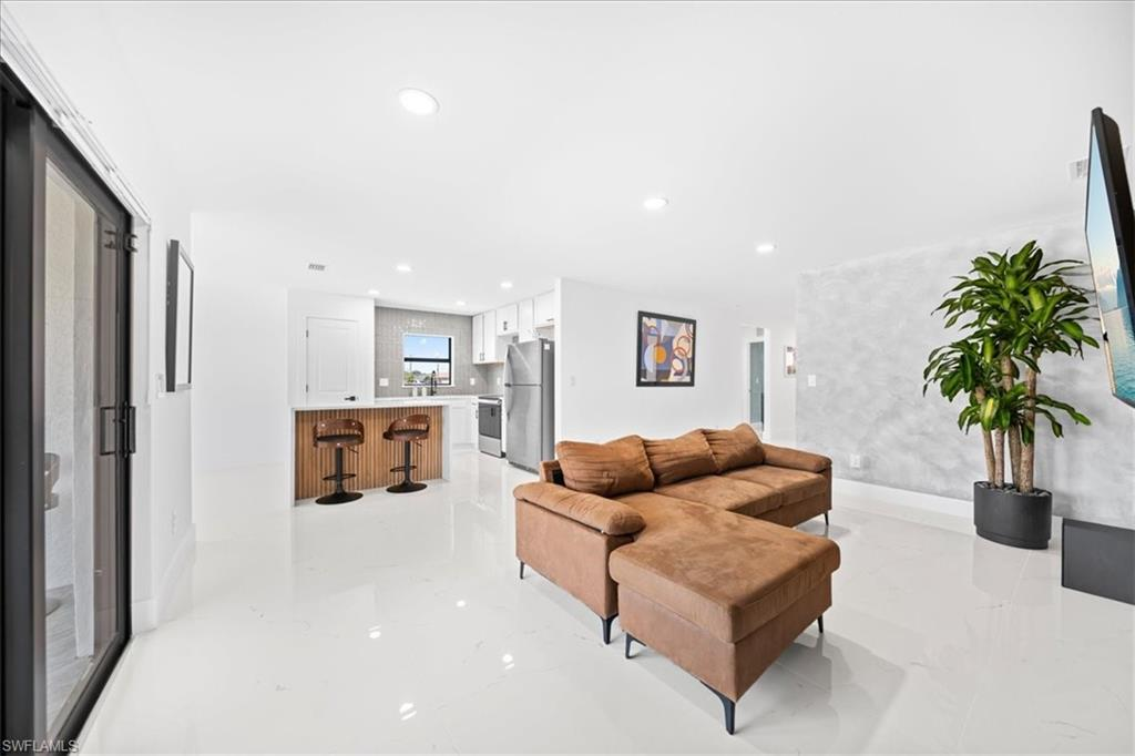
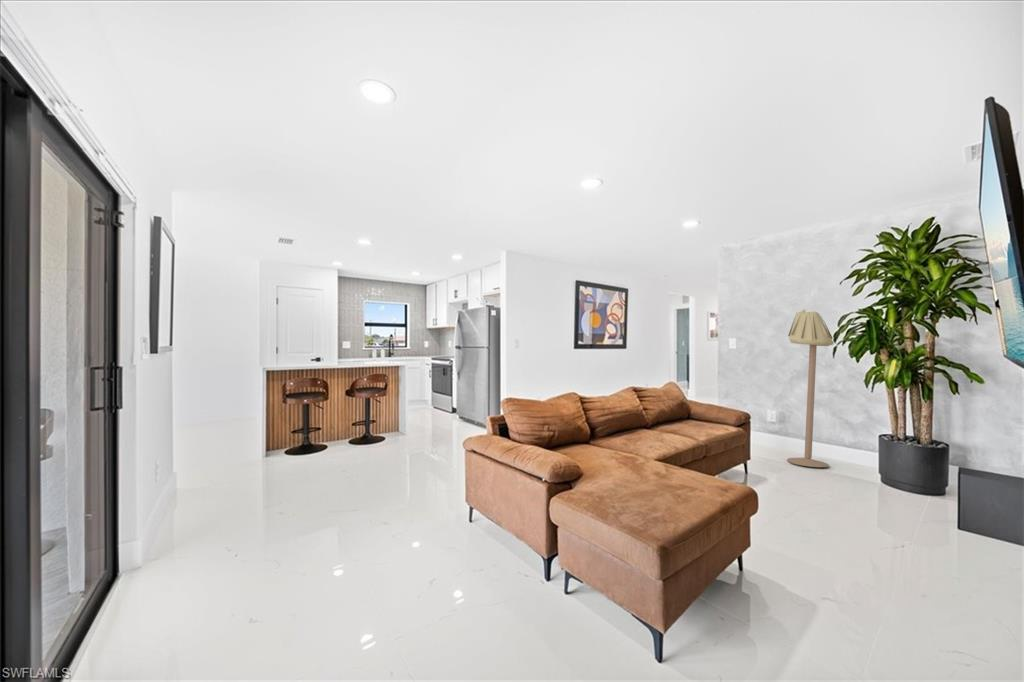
+ floor lamp (810, 385)
